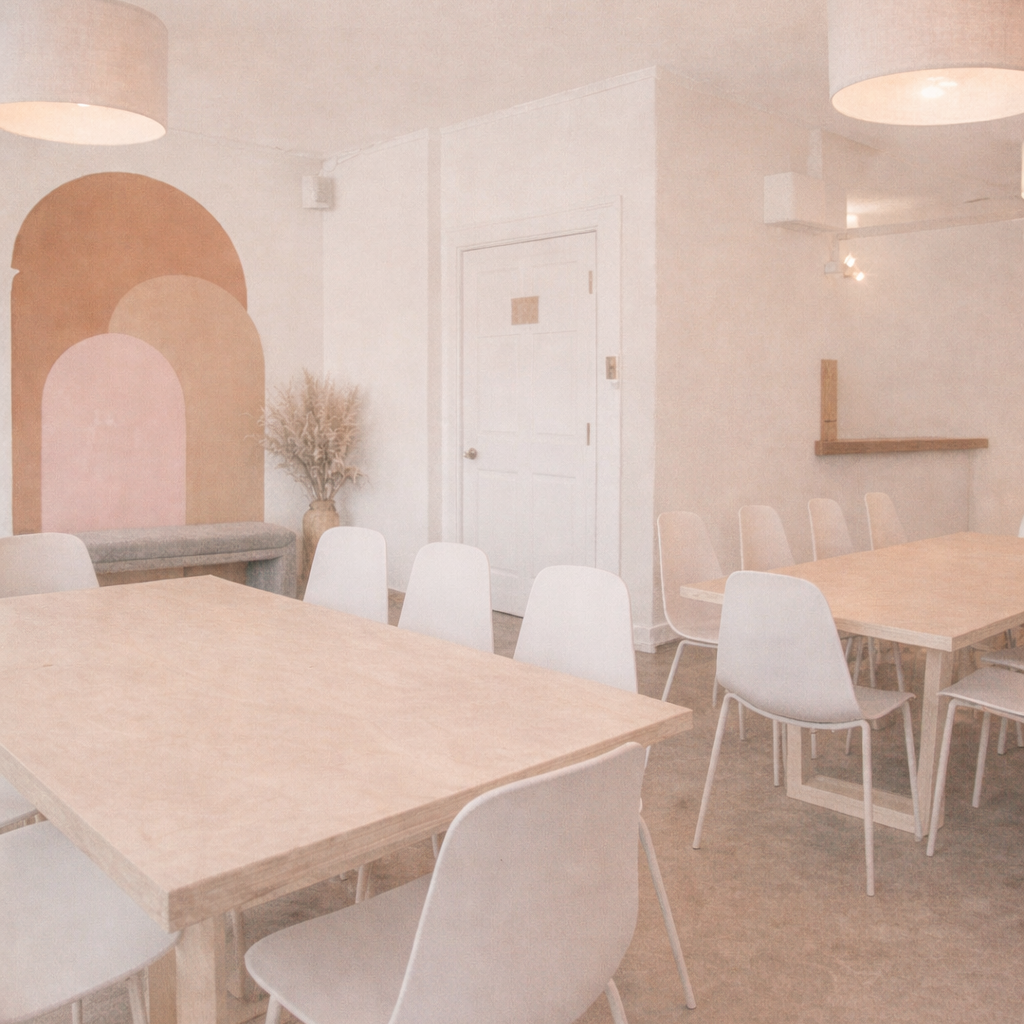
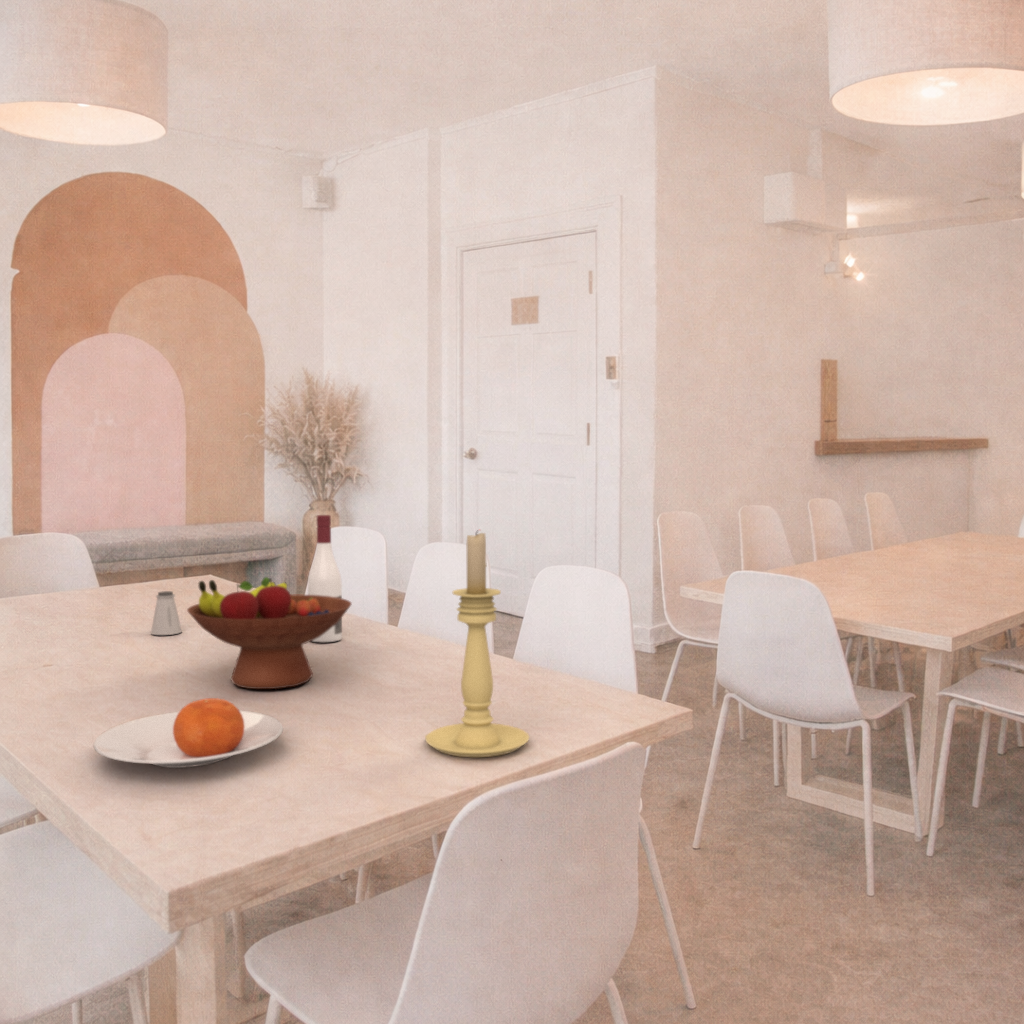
+ candle holder (476, 637)
+ fruit bowl (271, 628)
+ saltshaker (165, 612)
+ alcohol (324, 577)
+ plate (190, 727)
